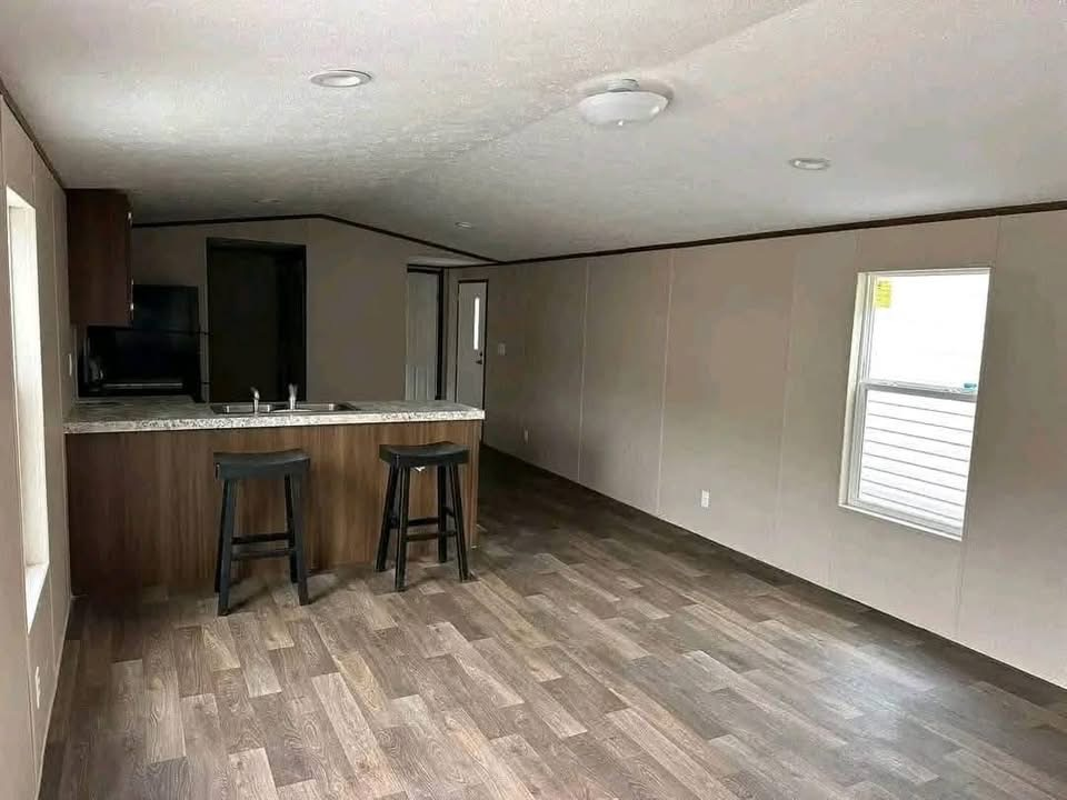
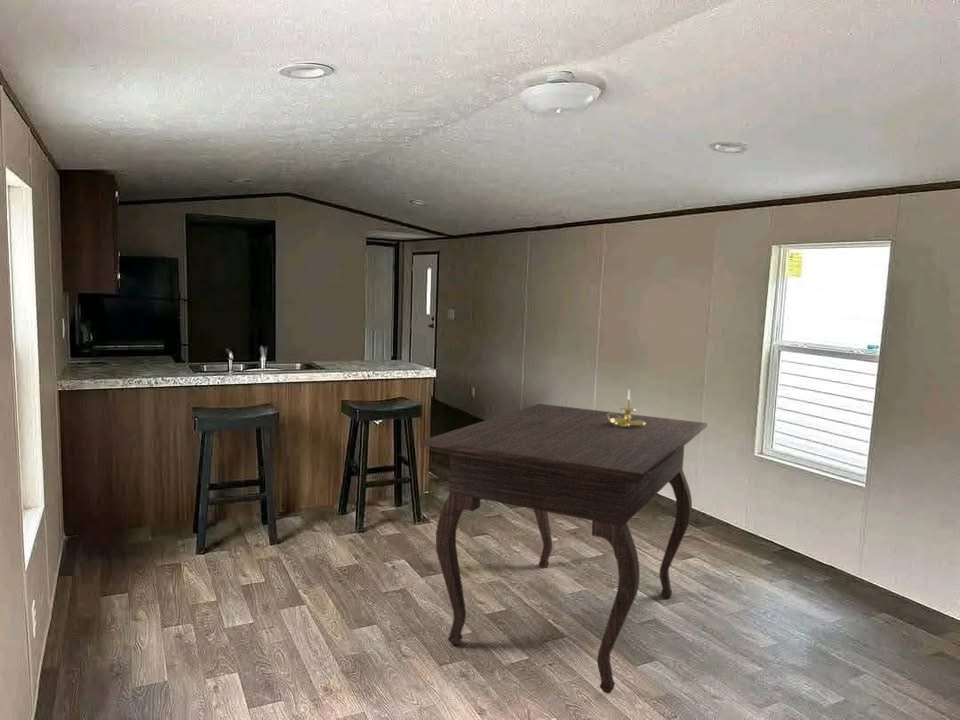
+ candle holder (625, 407)
+ dining table (577, 517)
